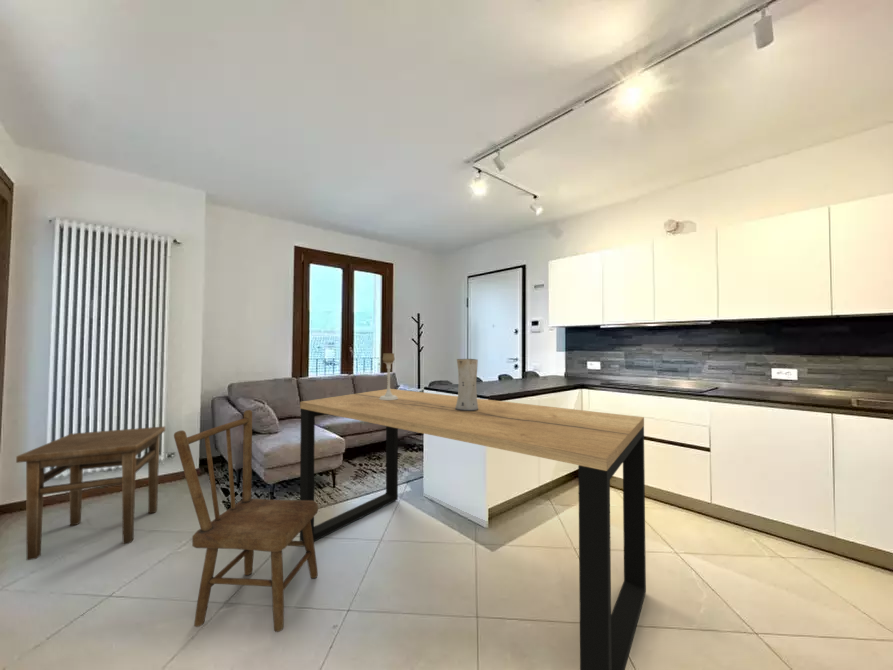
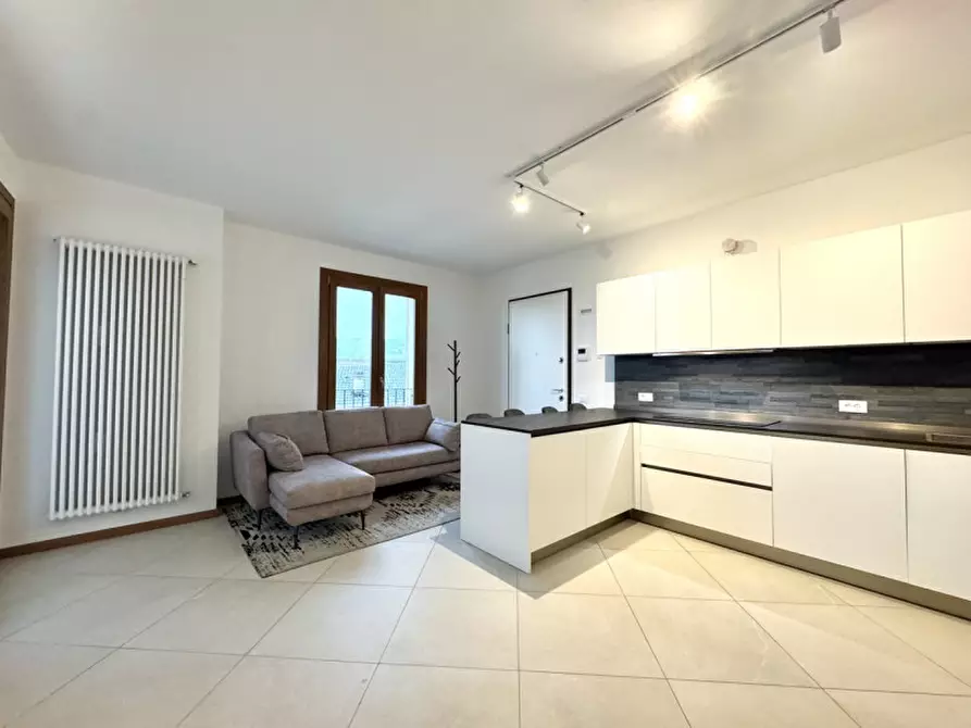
- dining table (463, 441)
- dining chair (258, 507)
- candle holder (388, 375)
- side table (101, 485)
- vase (466, 383)
